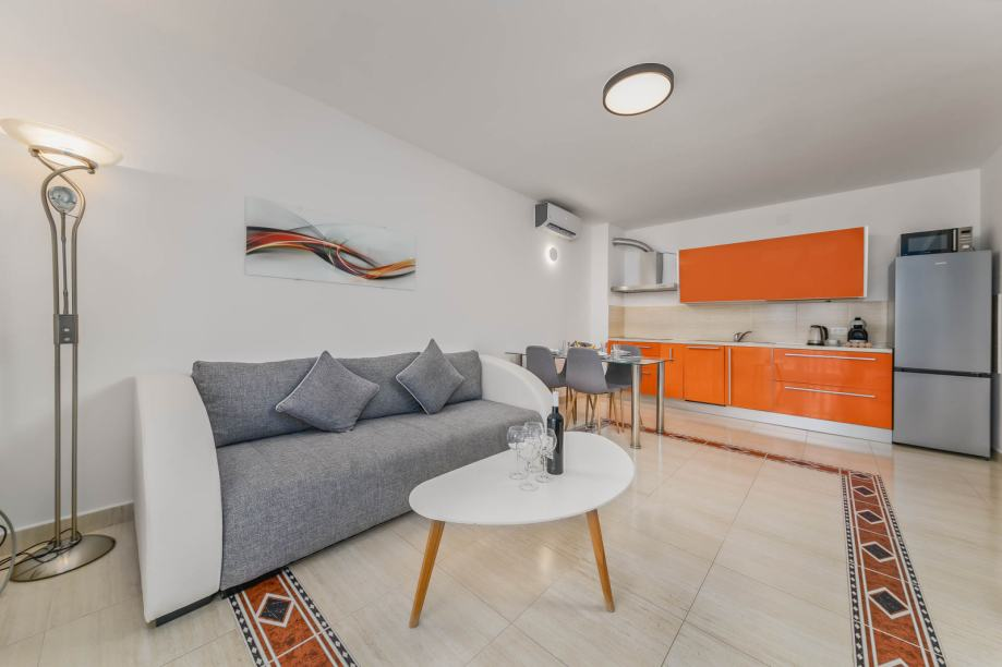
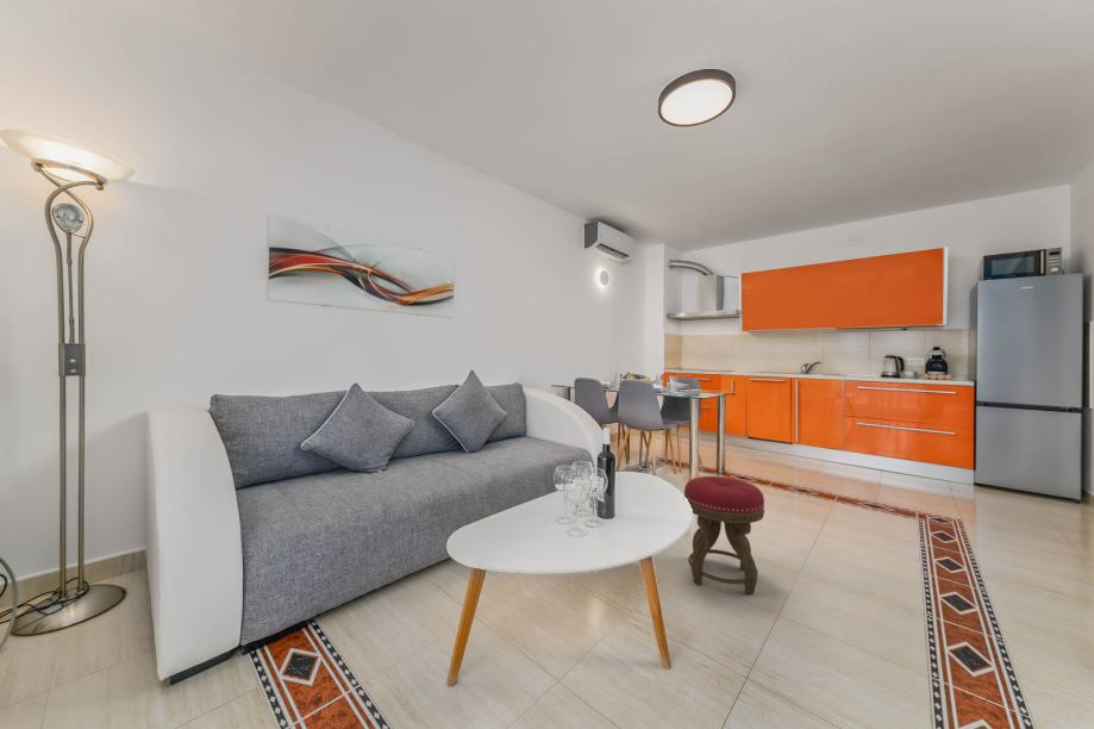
+ stool (720, 528)
